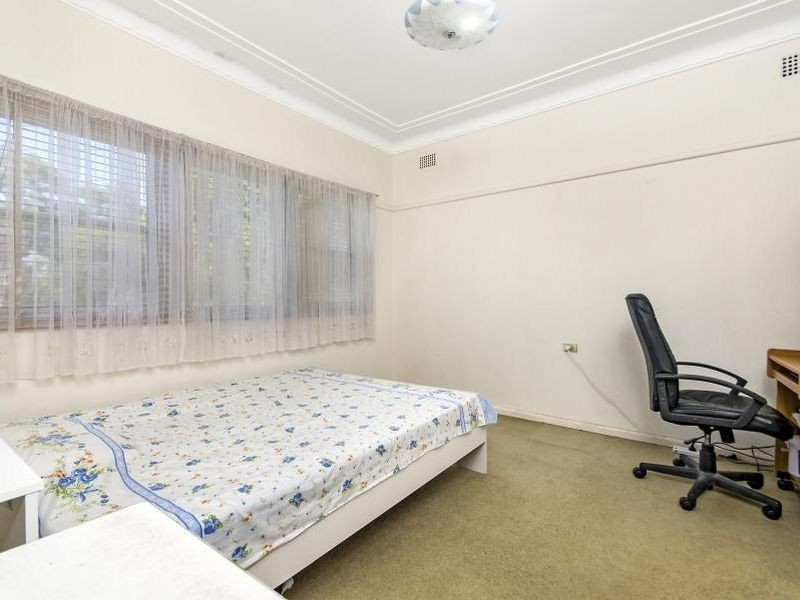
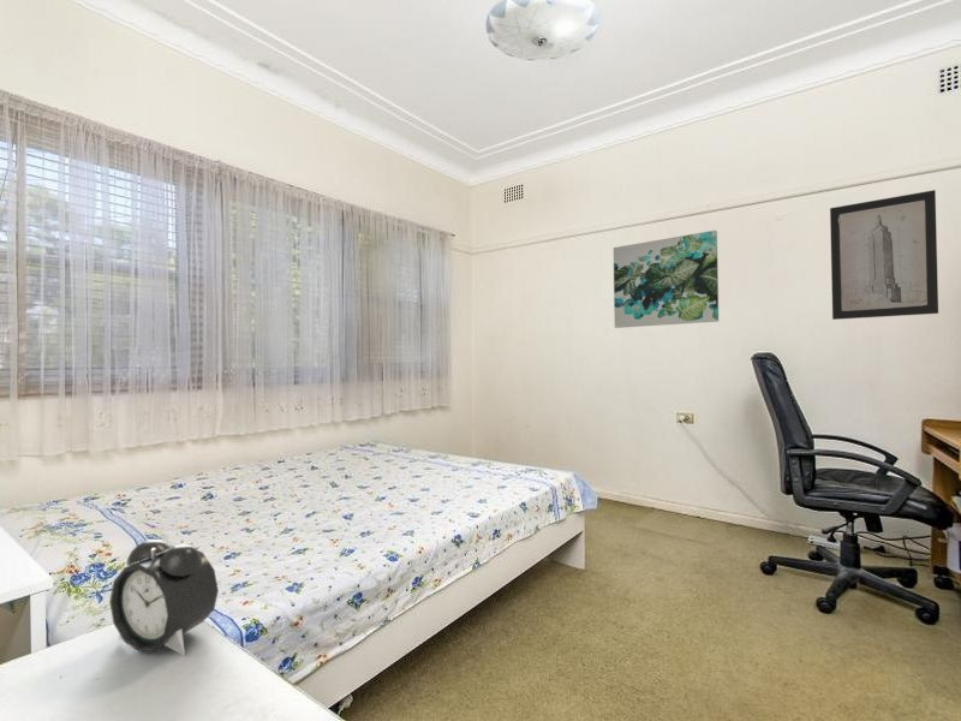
+ wall art (662, 281)
+ alarm clock (163, 591)
+ wall art (881, 257)
